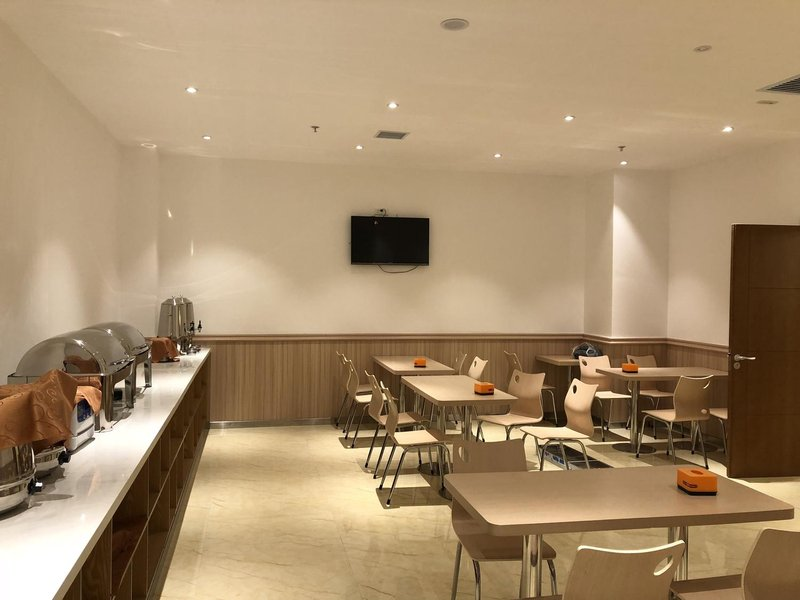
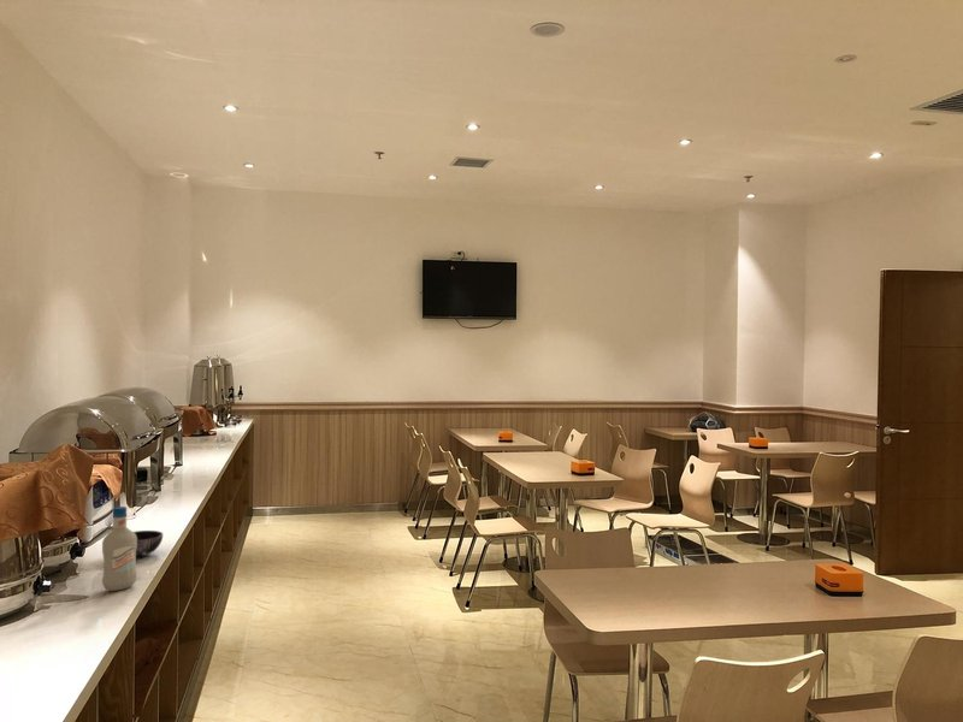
+ bottle (119, 548)
+ bowl (141, 545)
